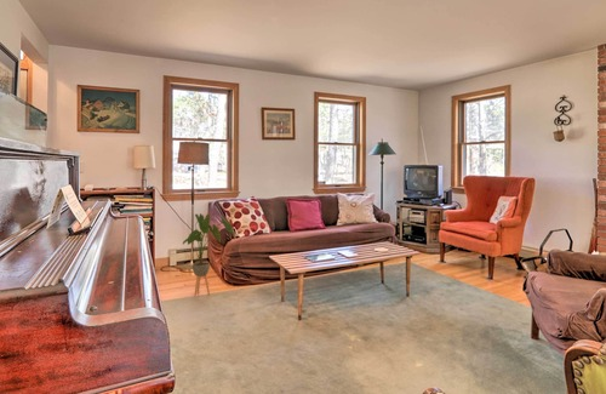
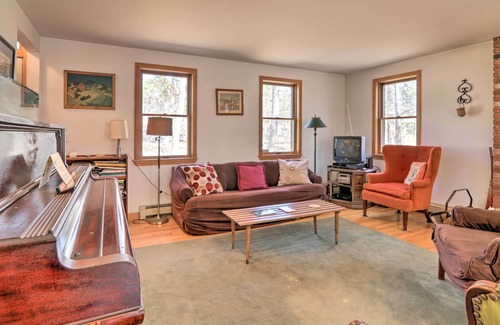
- house plant (202, 251)
